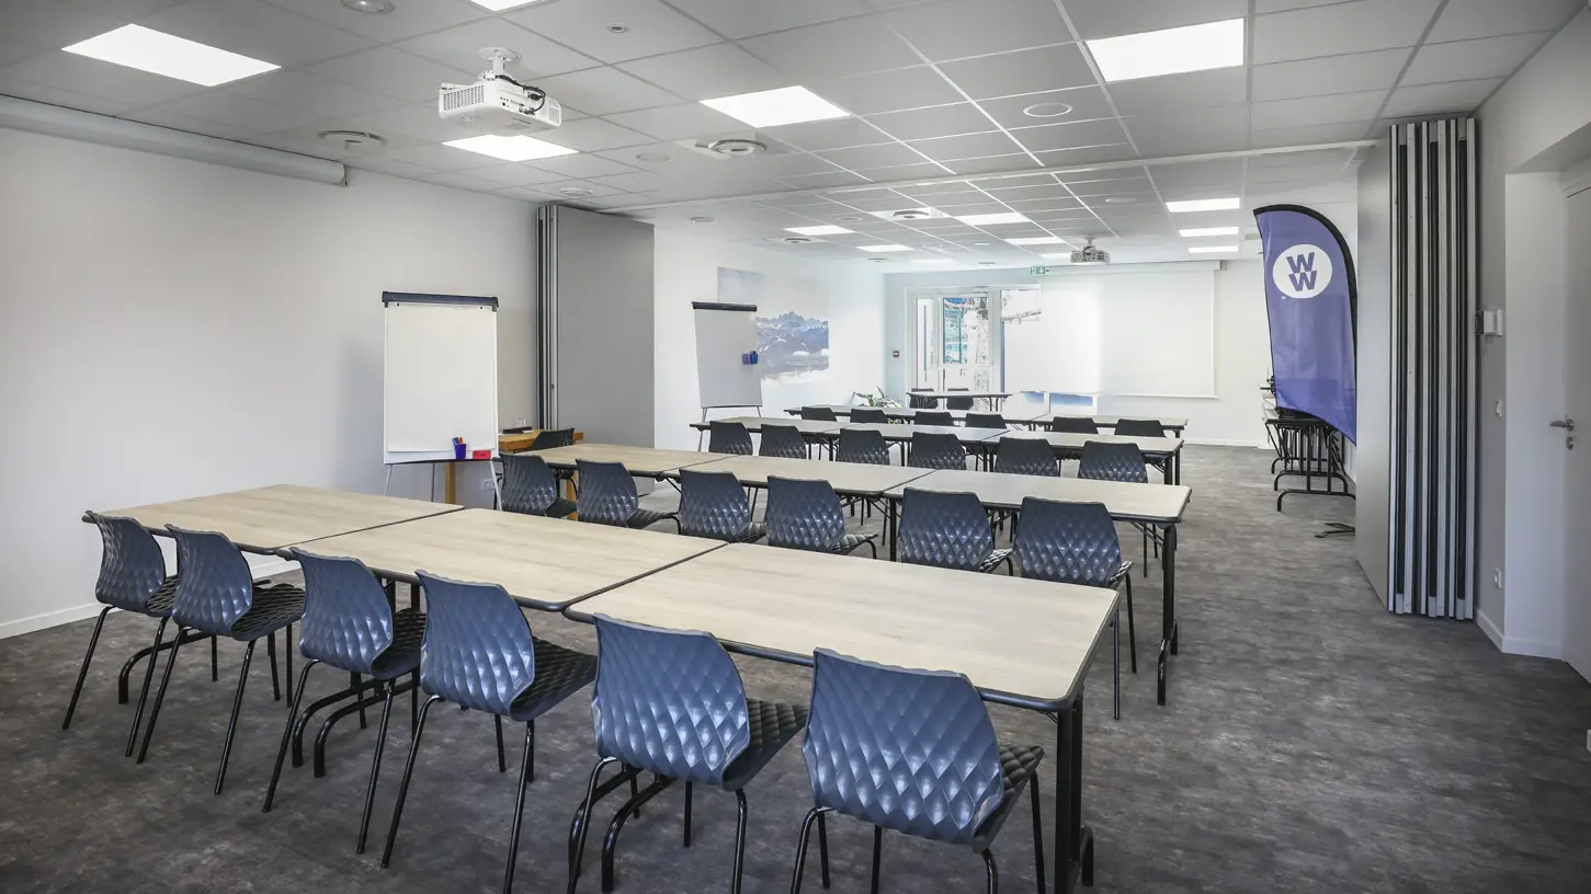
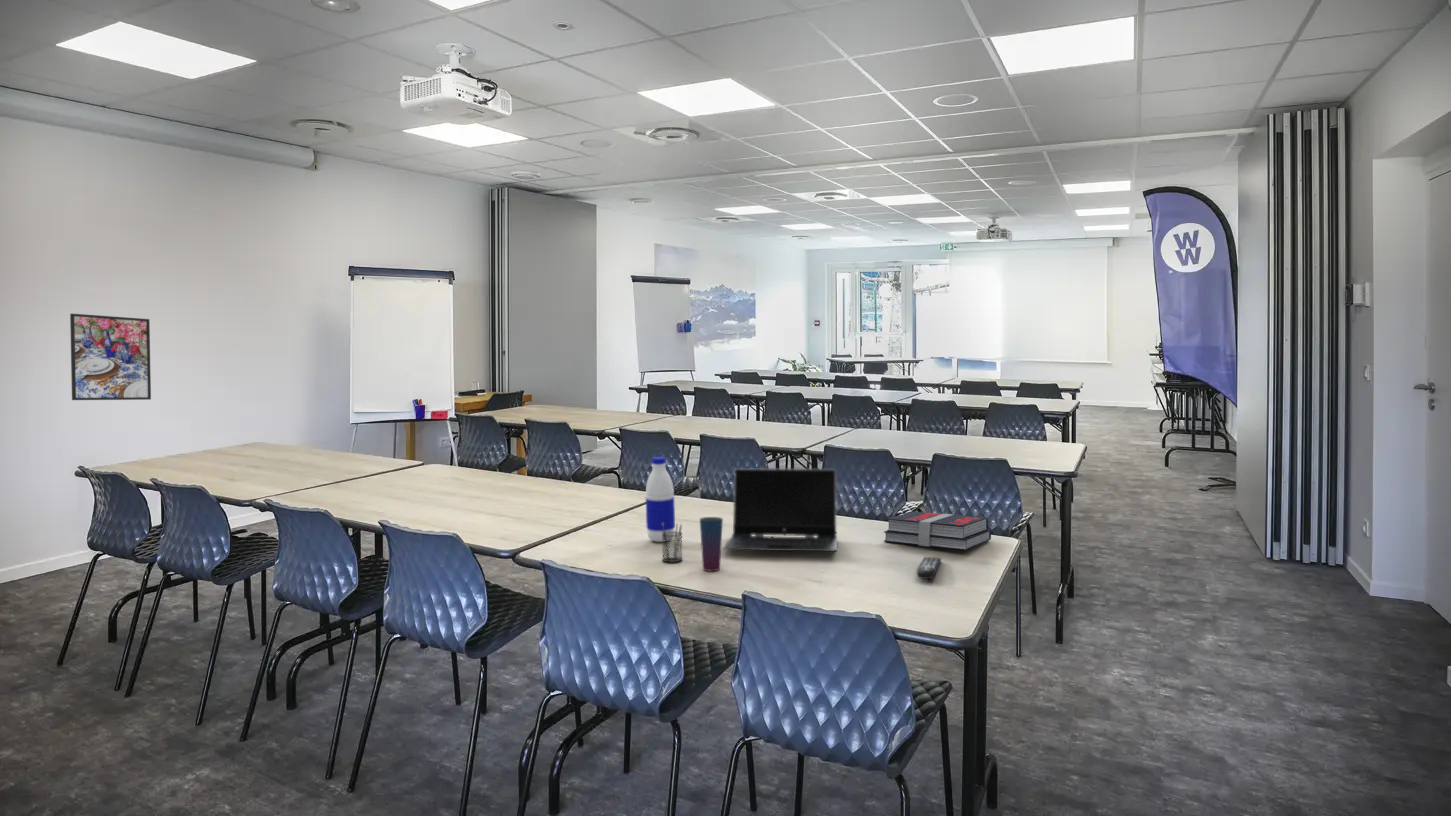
+ water bottle (660, 498)
+ remote control (929, 566)
+ pencil holder (671, 540)
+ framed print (112, 358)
+ cup (711, 543)
+ book (937, 529)
+ laptop computer (782, 509)
